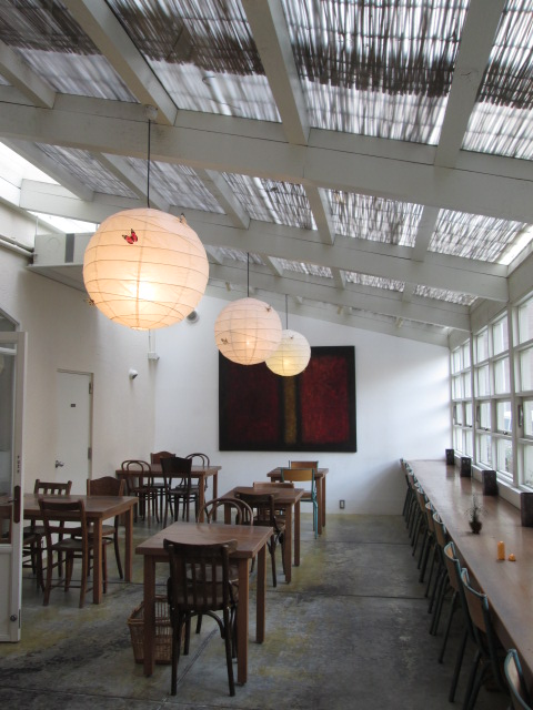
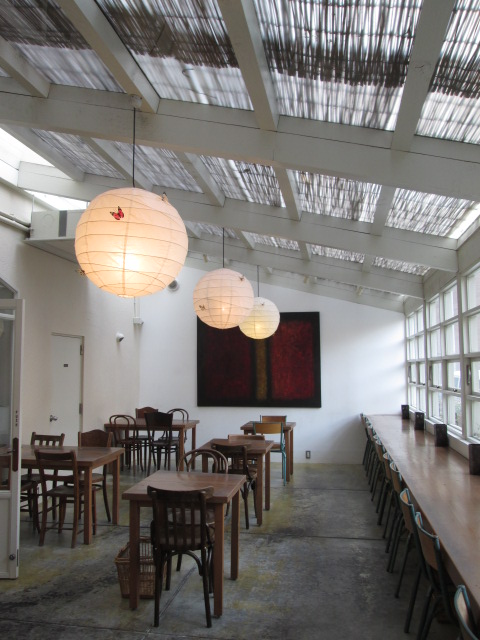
- potted plant (475, 507)
- pepper shaker (504, 550)
